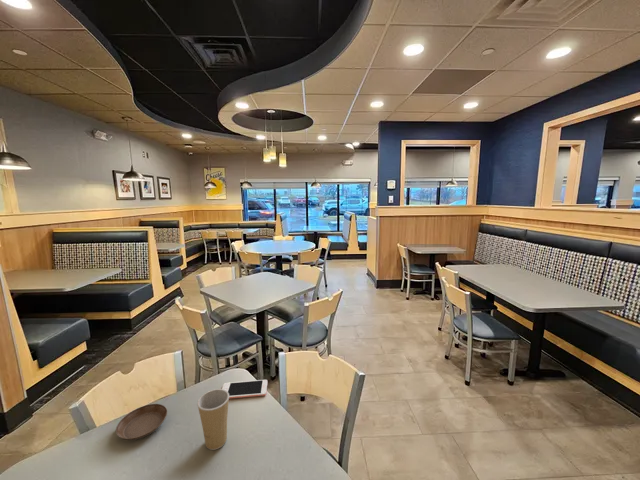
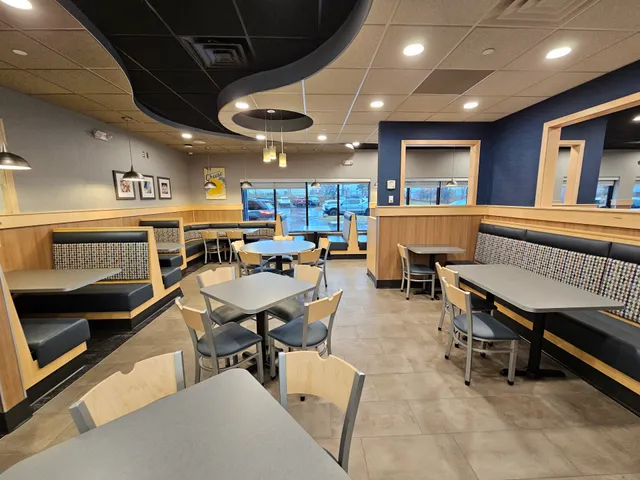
- paper cup (215, 420)
- saucer (143, 423)
- cell phone (244, 389)
